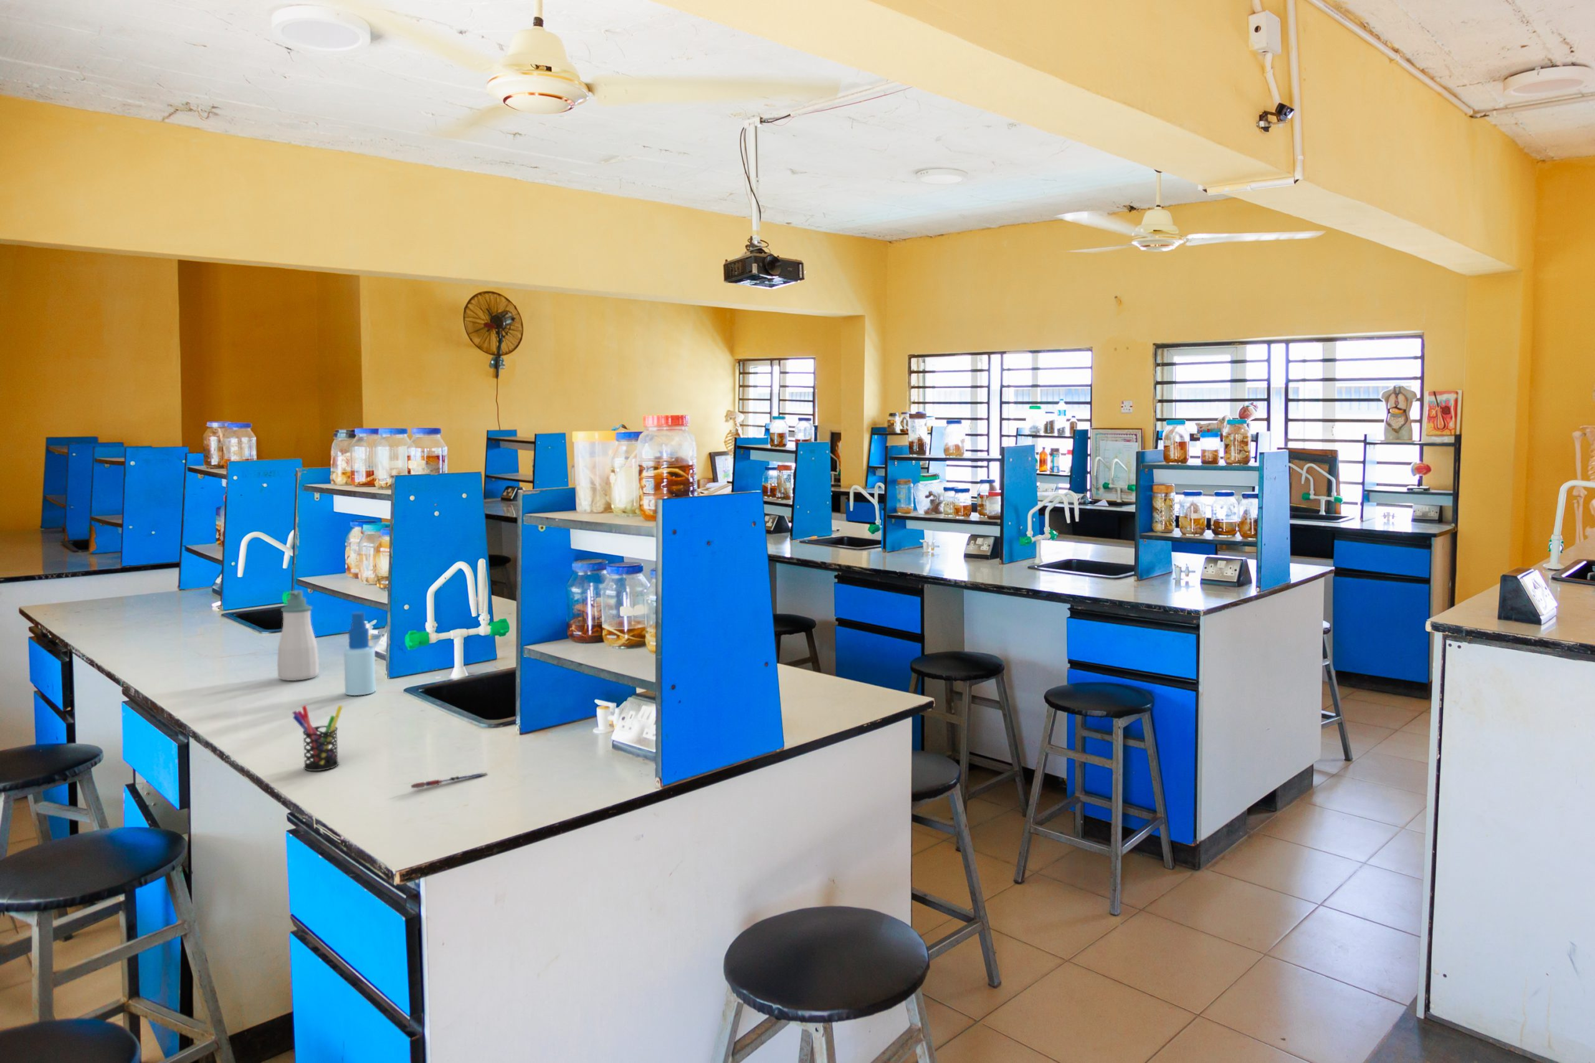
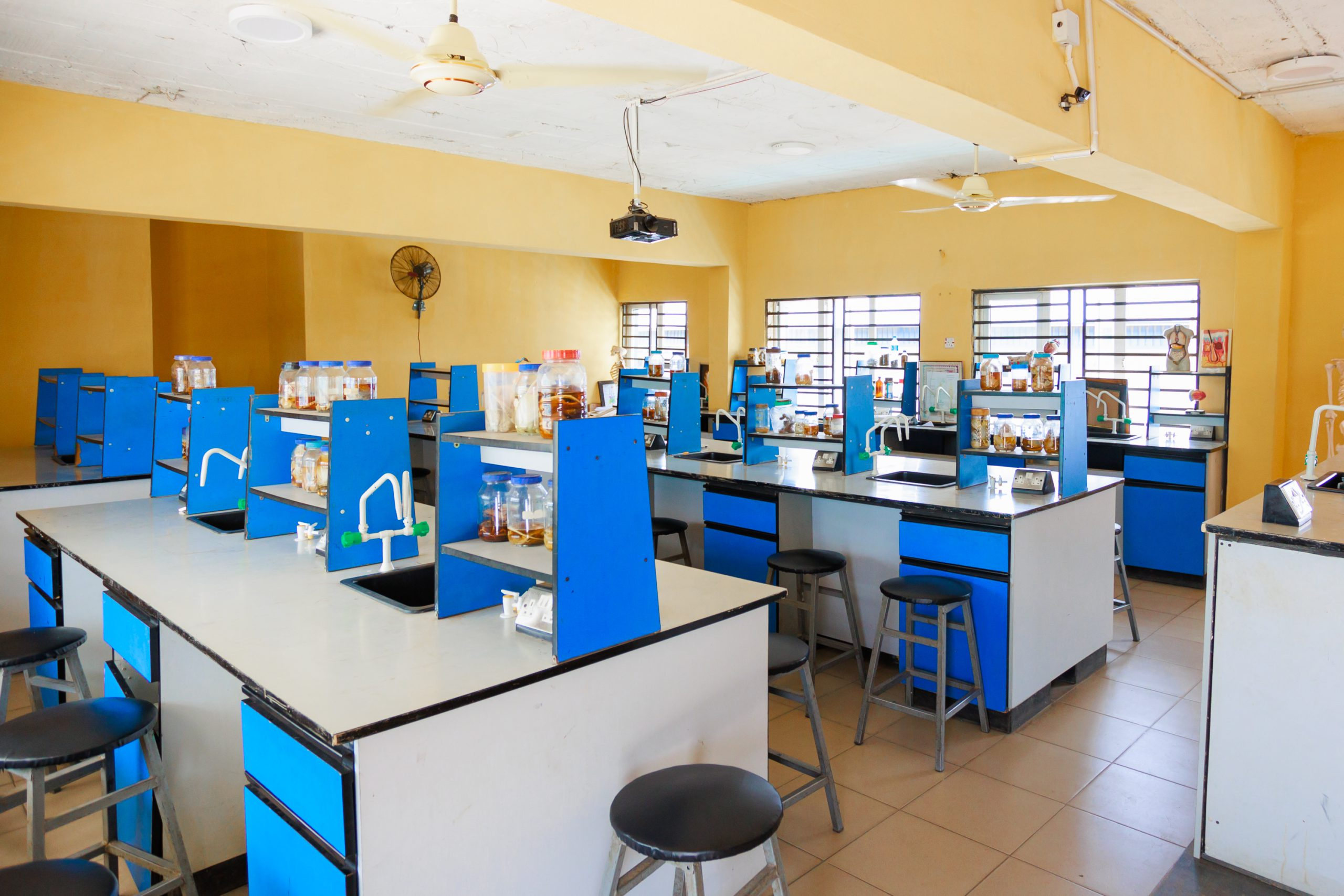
- pen (450, 779)
- pen holder (320, 736)
- spray bottle (358, 653)
- soap bottle (297, 634)
